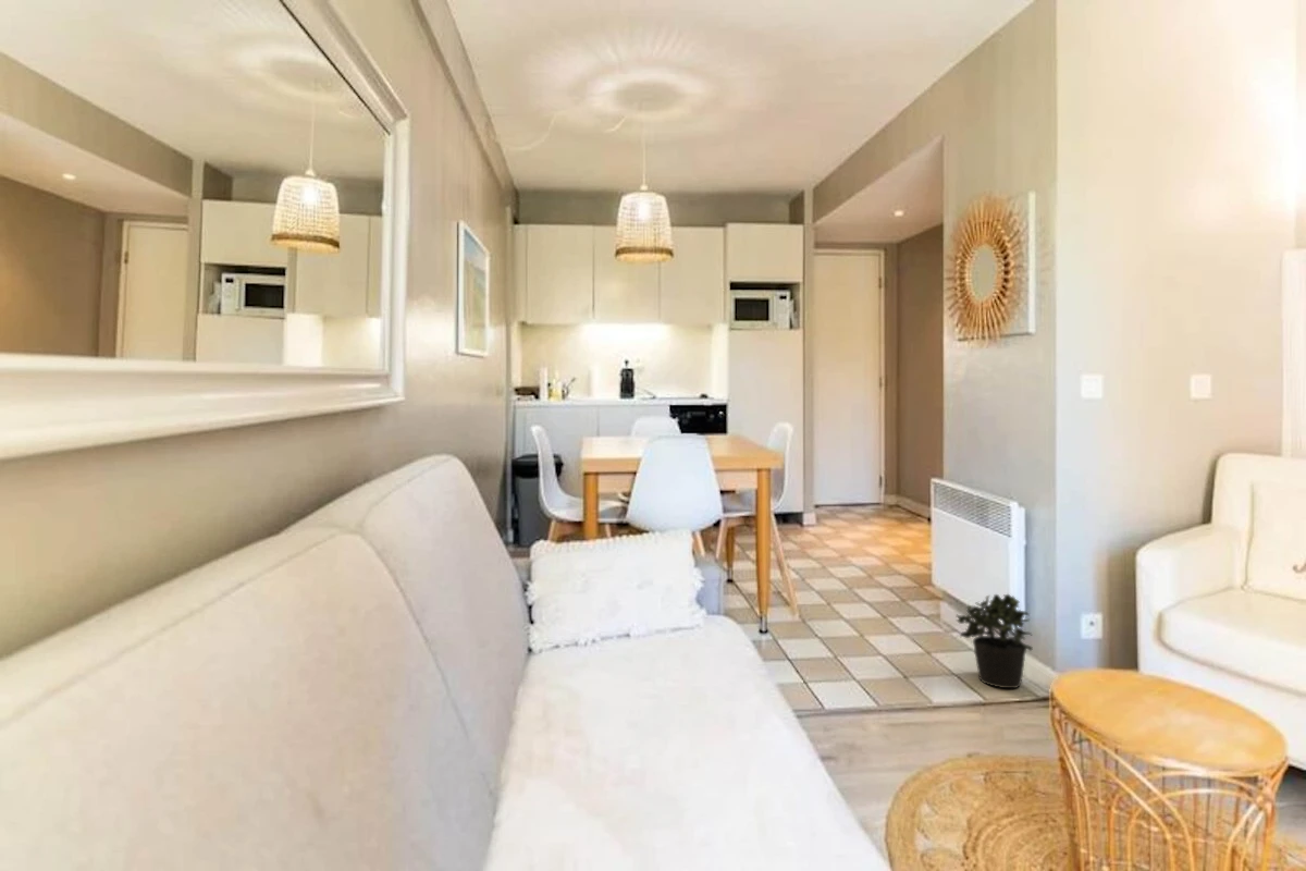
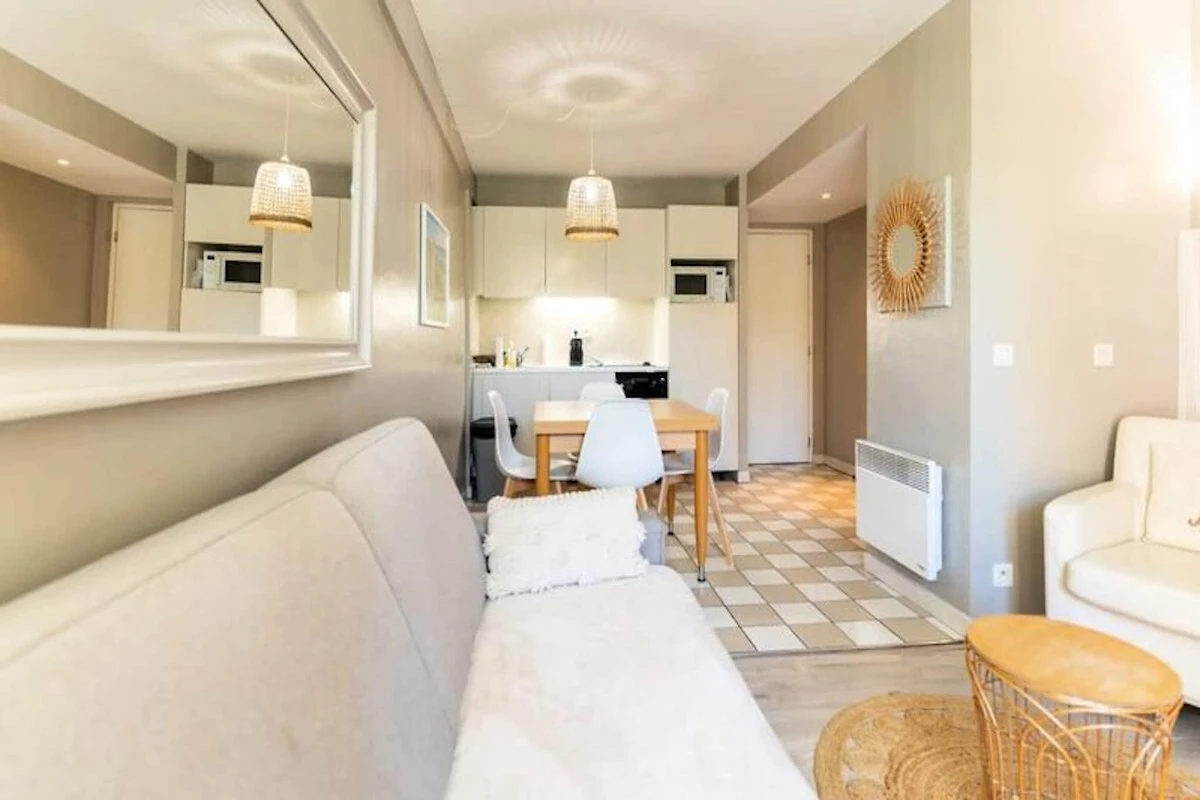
- potted plant (1000, 637)
